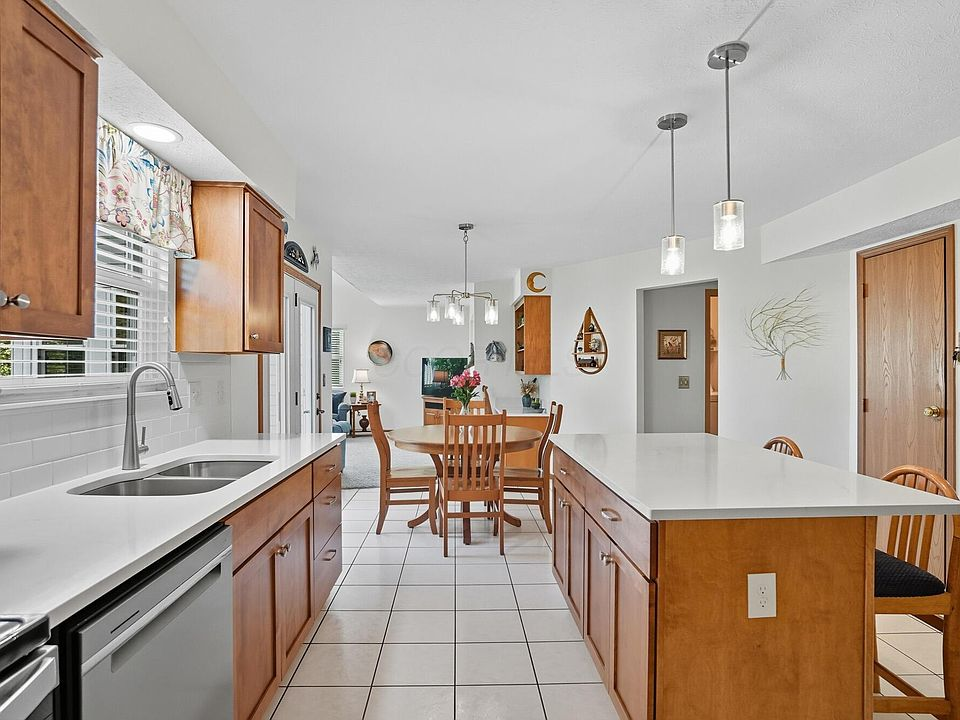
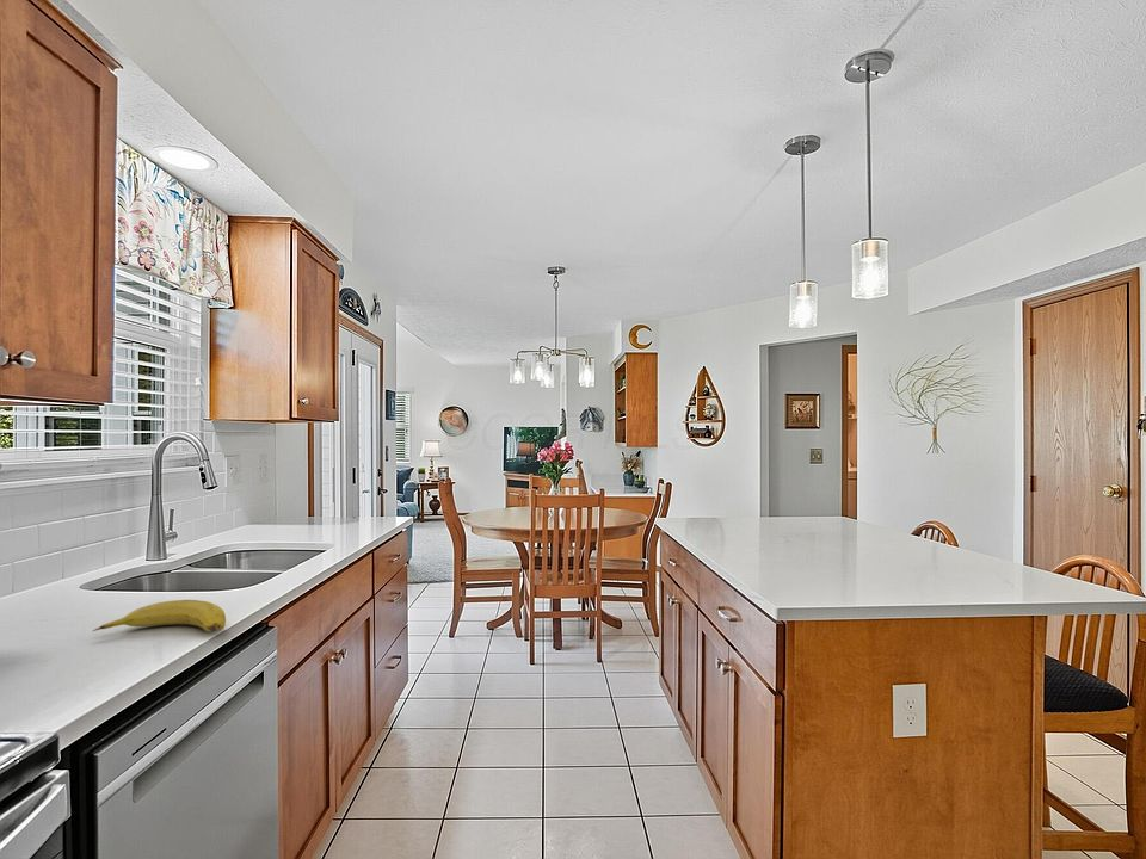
+ fruit (164, 620)
